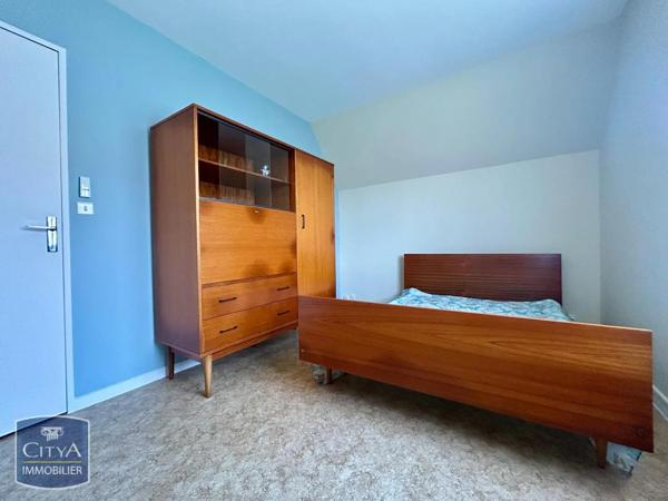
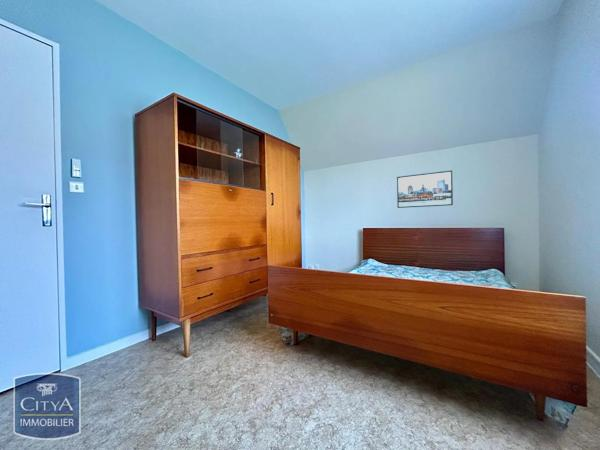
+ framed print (423, 190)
